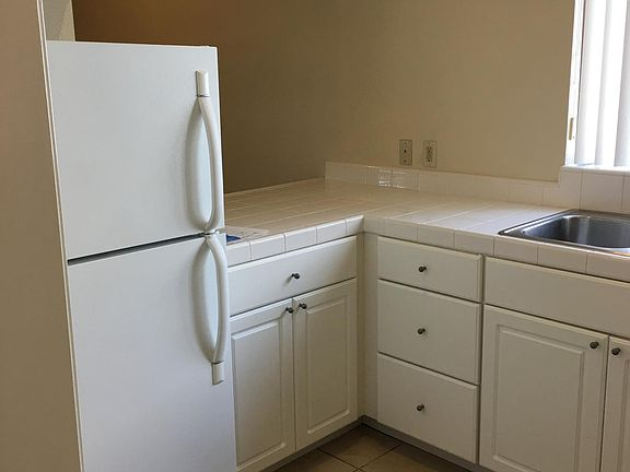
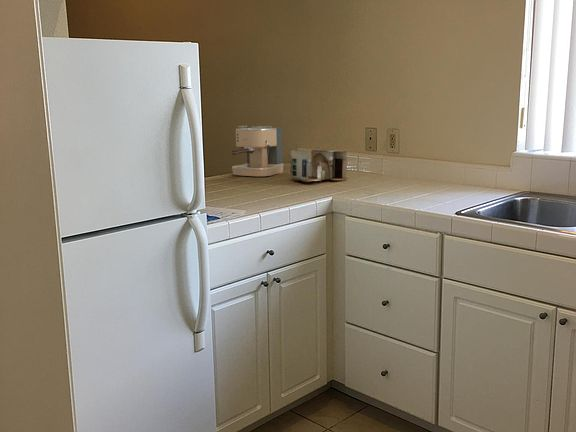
+ toaster (317, 164)
+ coffee maker (254, 149)
